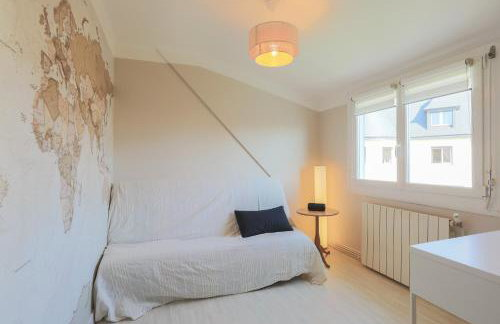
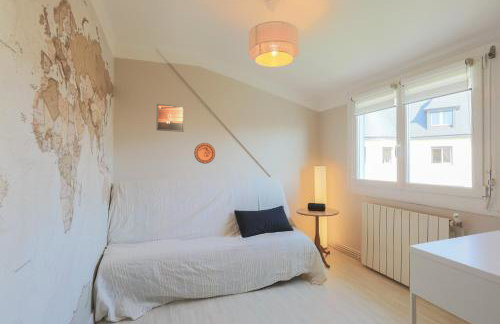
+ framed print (170, 118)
+ decorative plate (204, 153)
